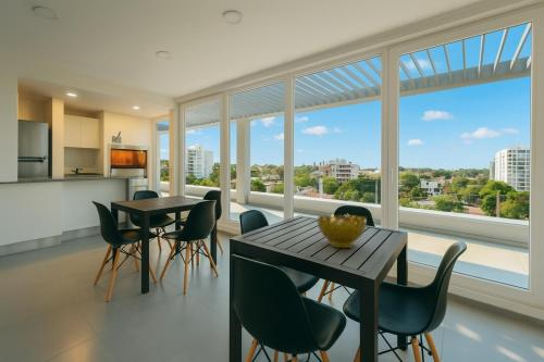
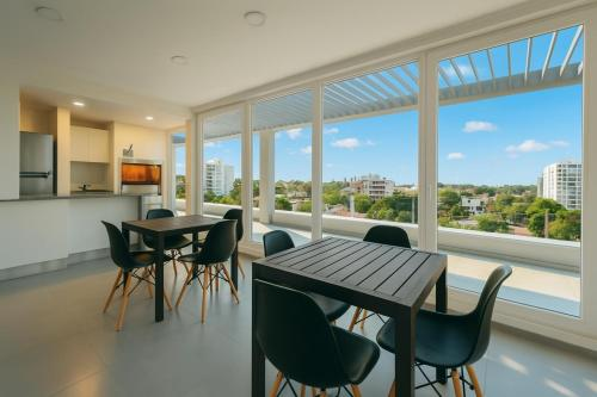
- decorative bowl (341, 229)
